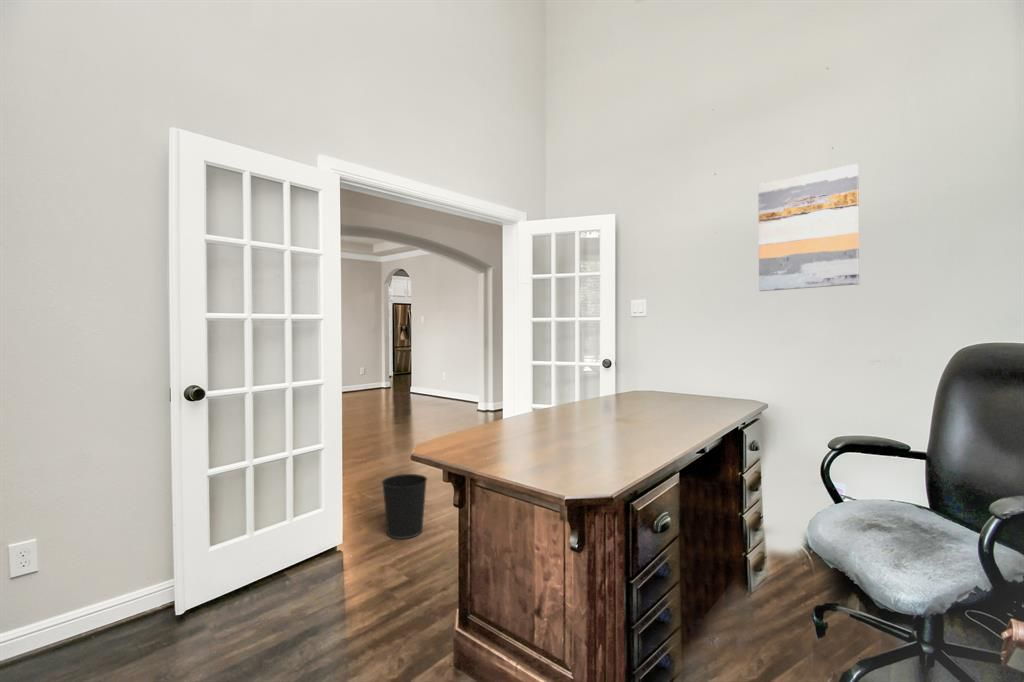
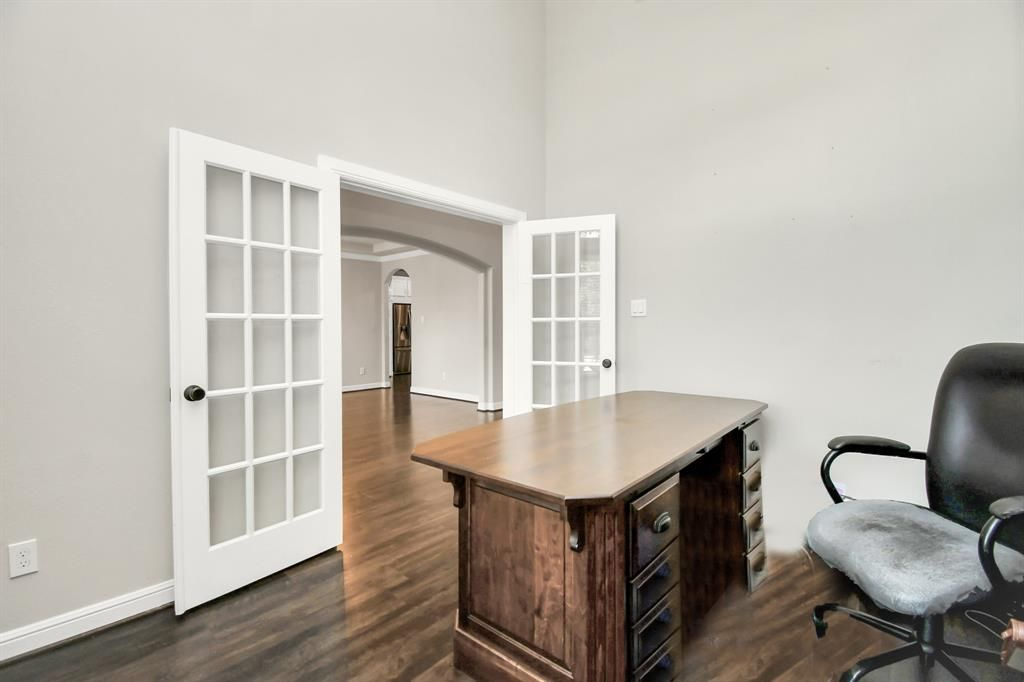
- wastebasket (404, 505)
- wall art (805, 231)
